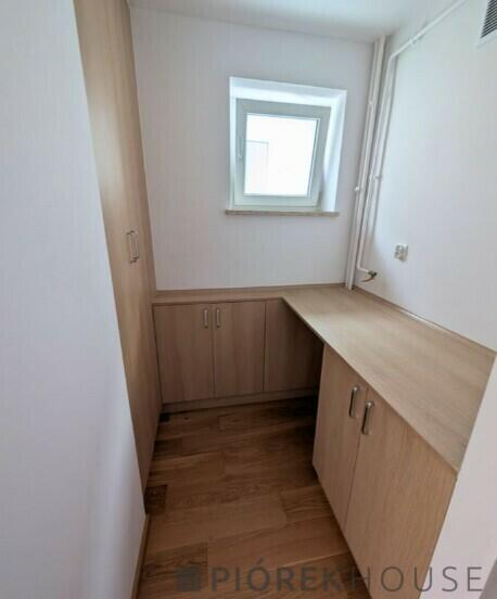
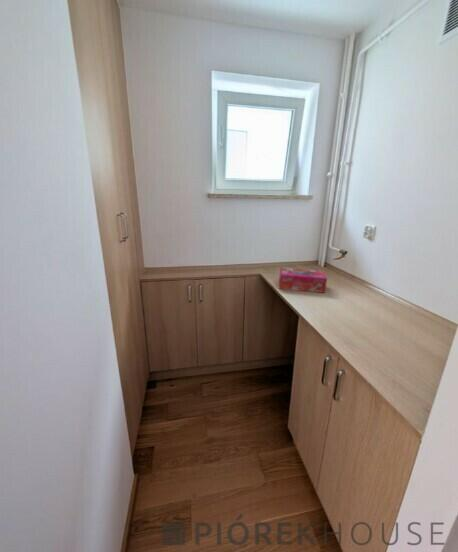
+ tissue box (301, 279)
